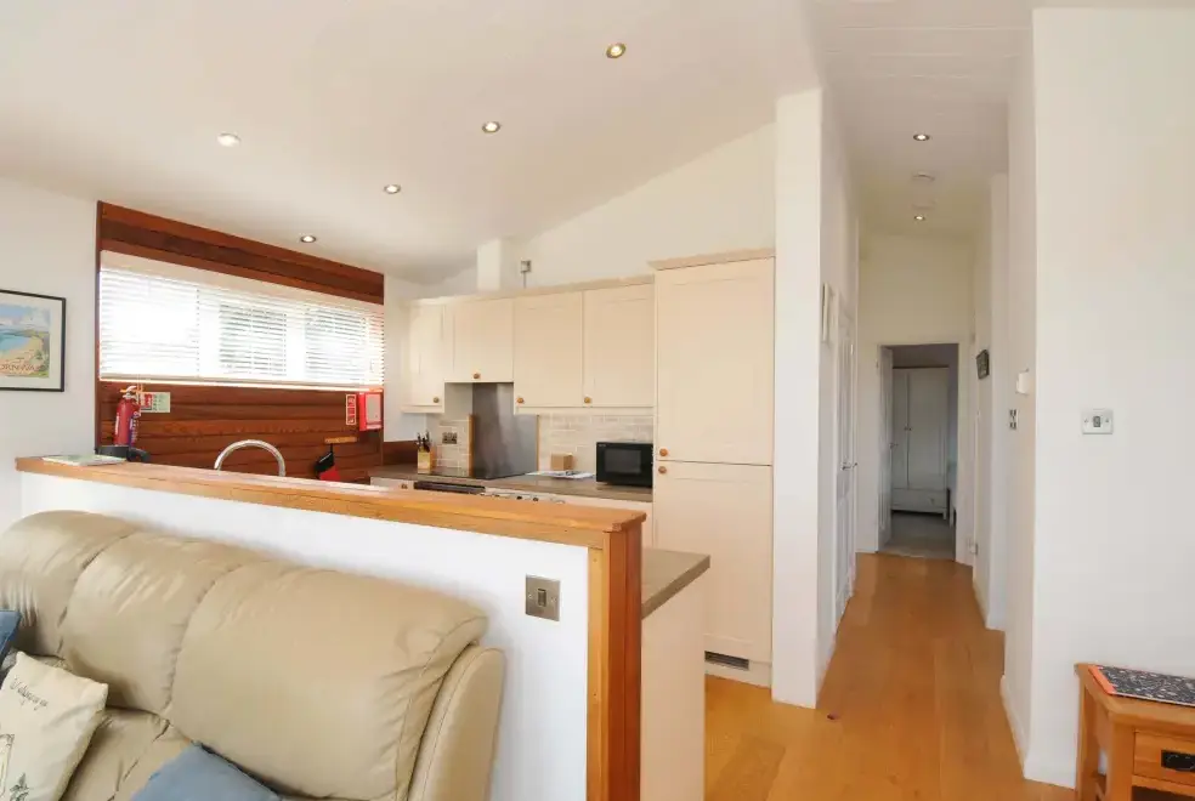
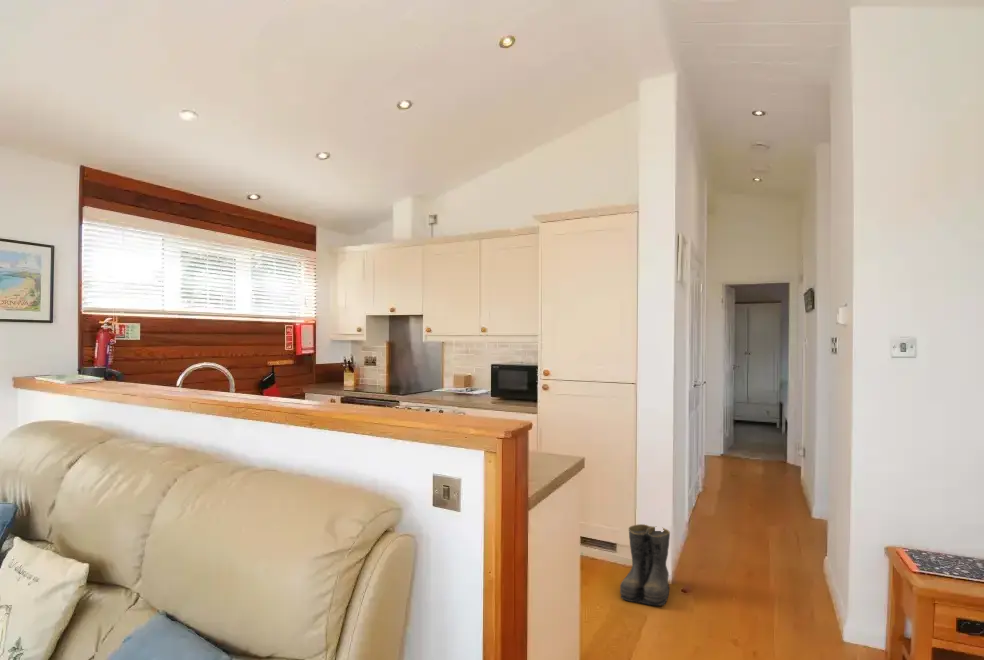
+ boots (645, 562)
